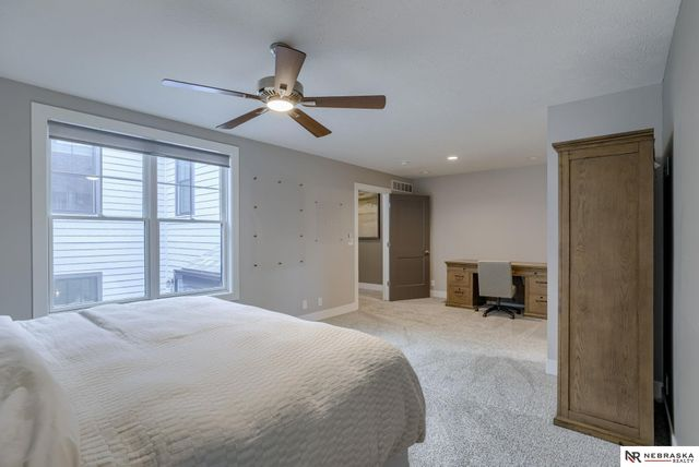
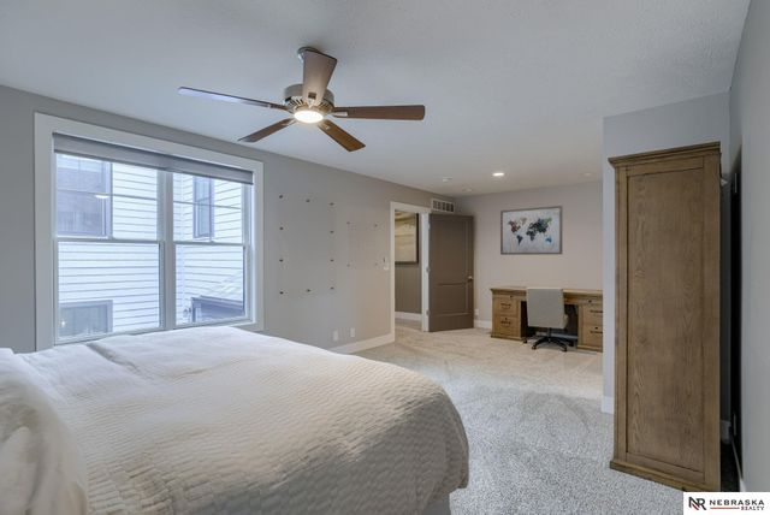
+ wall art (529, 231)
